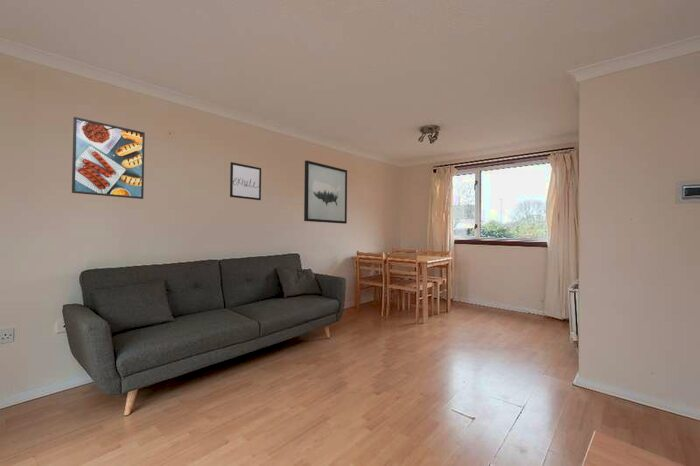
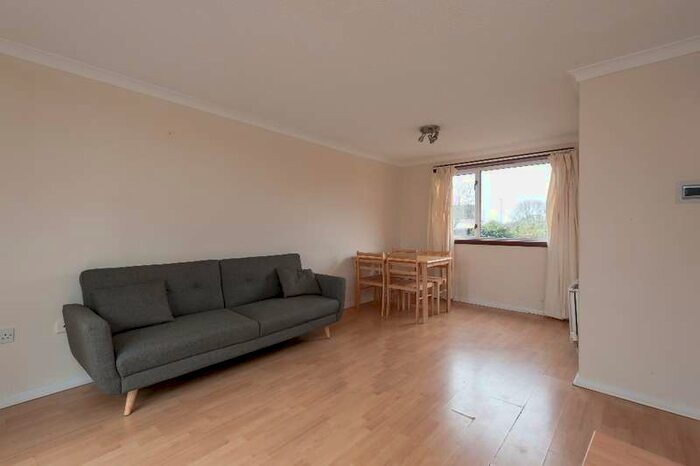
- wall art (246, 181)
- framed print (110, 160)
- wall art (327, 194)
